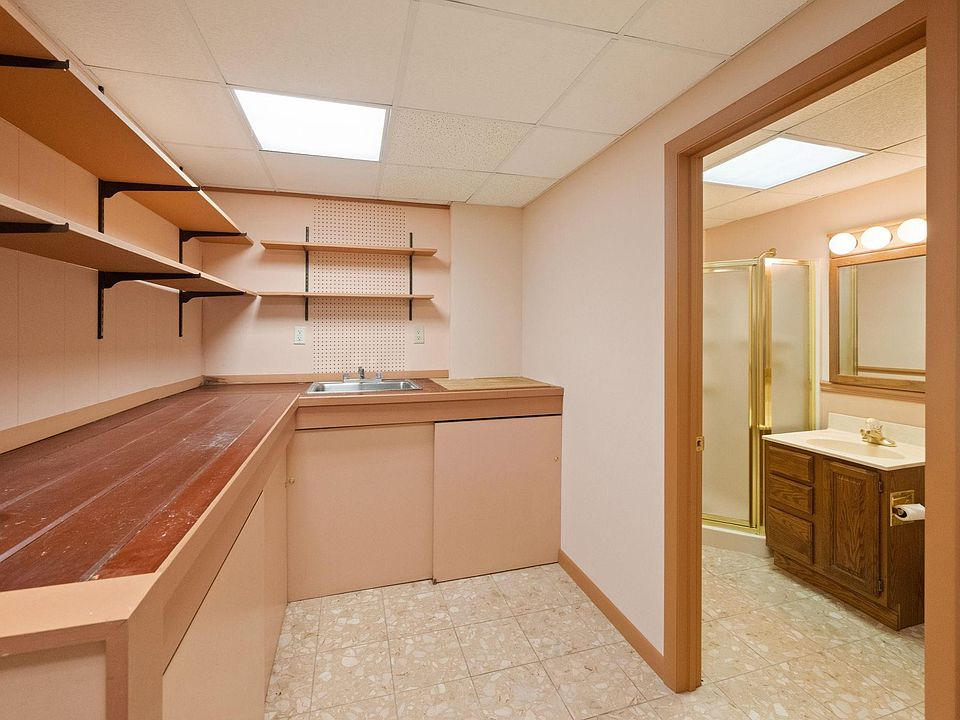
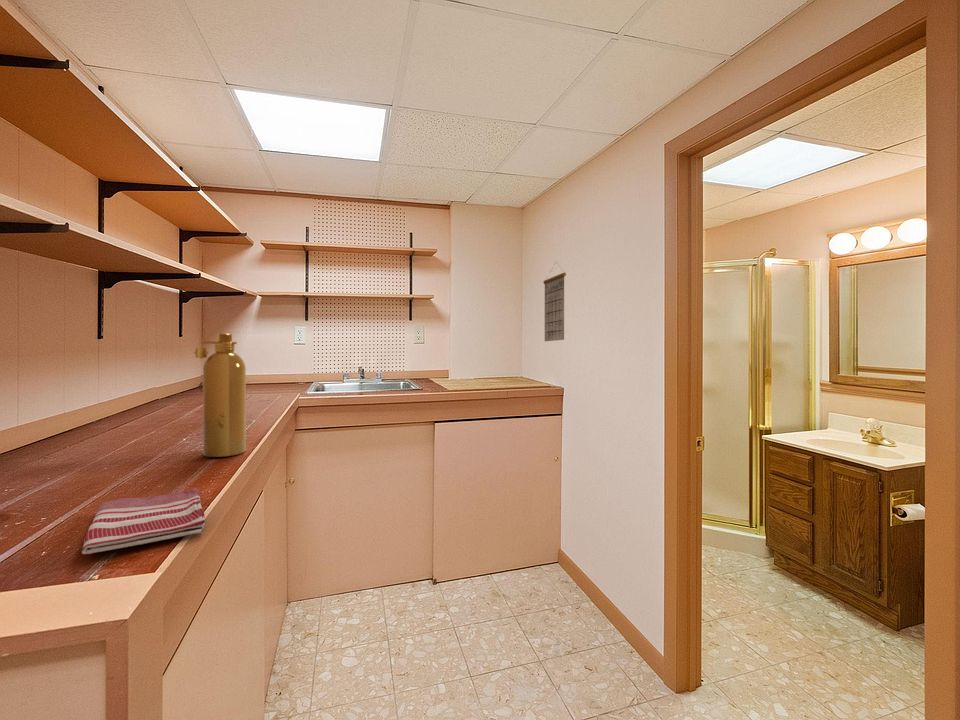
+ dish towel (149, 515)
+ calendar (554, 301)
+ spray bottle (220, 393)
